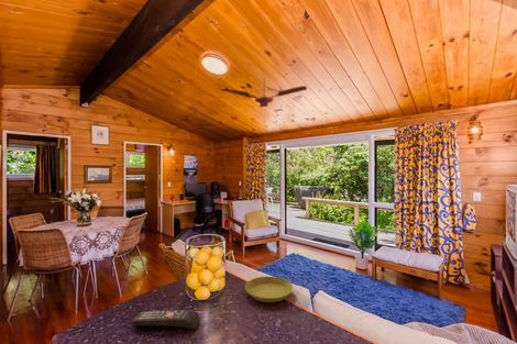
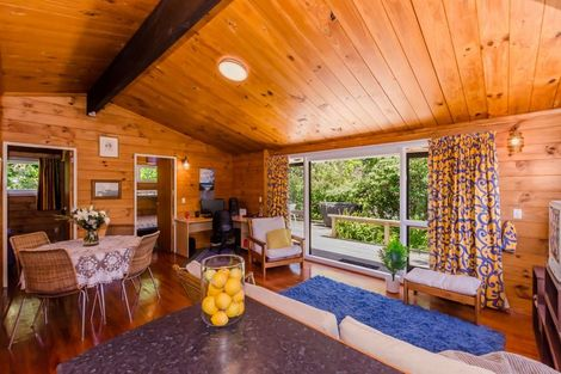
- remote control (166, 318)
- saucer (268, 289)
- ceiling fan (263, 93)
